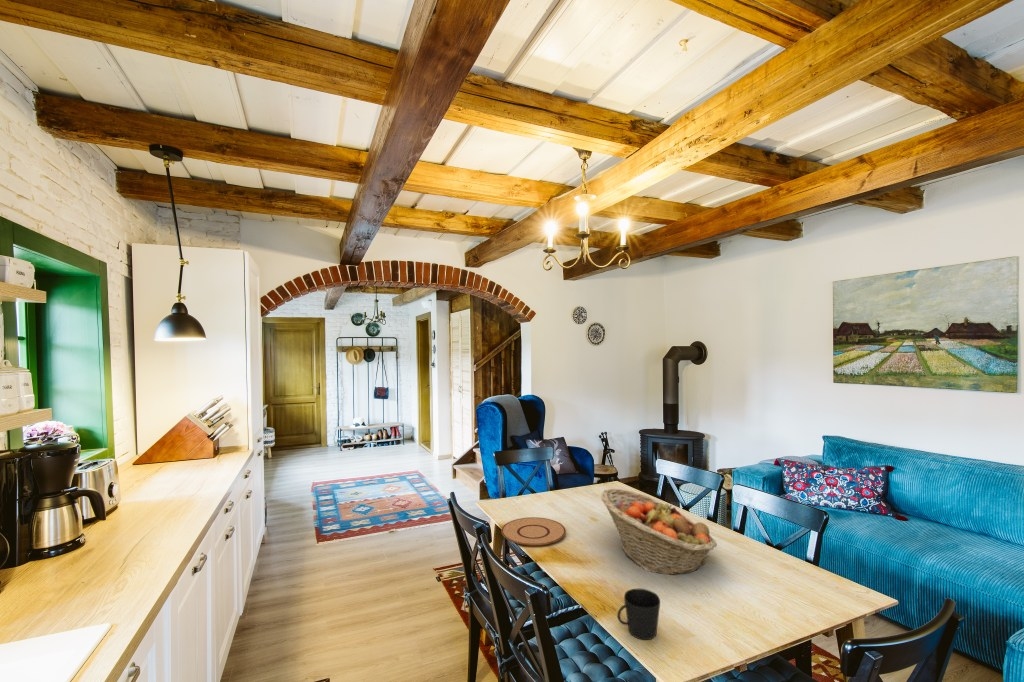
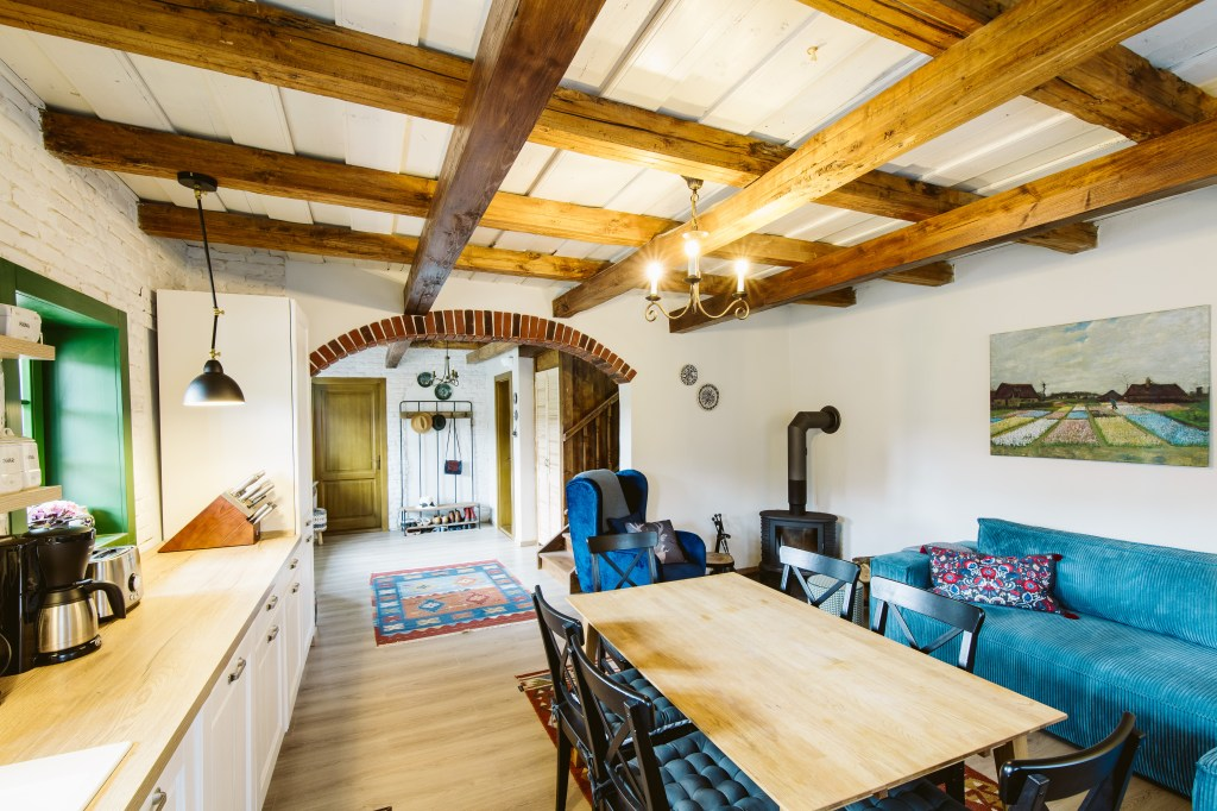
- plate (533, 531)
- cup (638, 615)
- fruit basket (655, 526)
